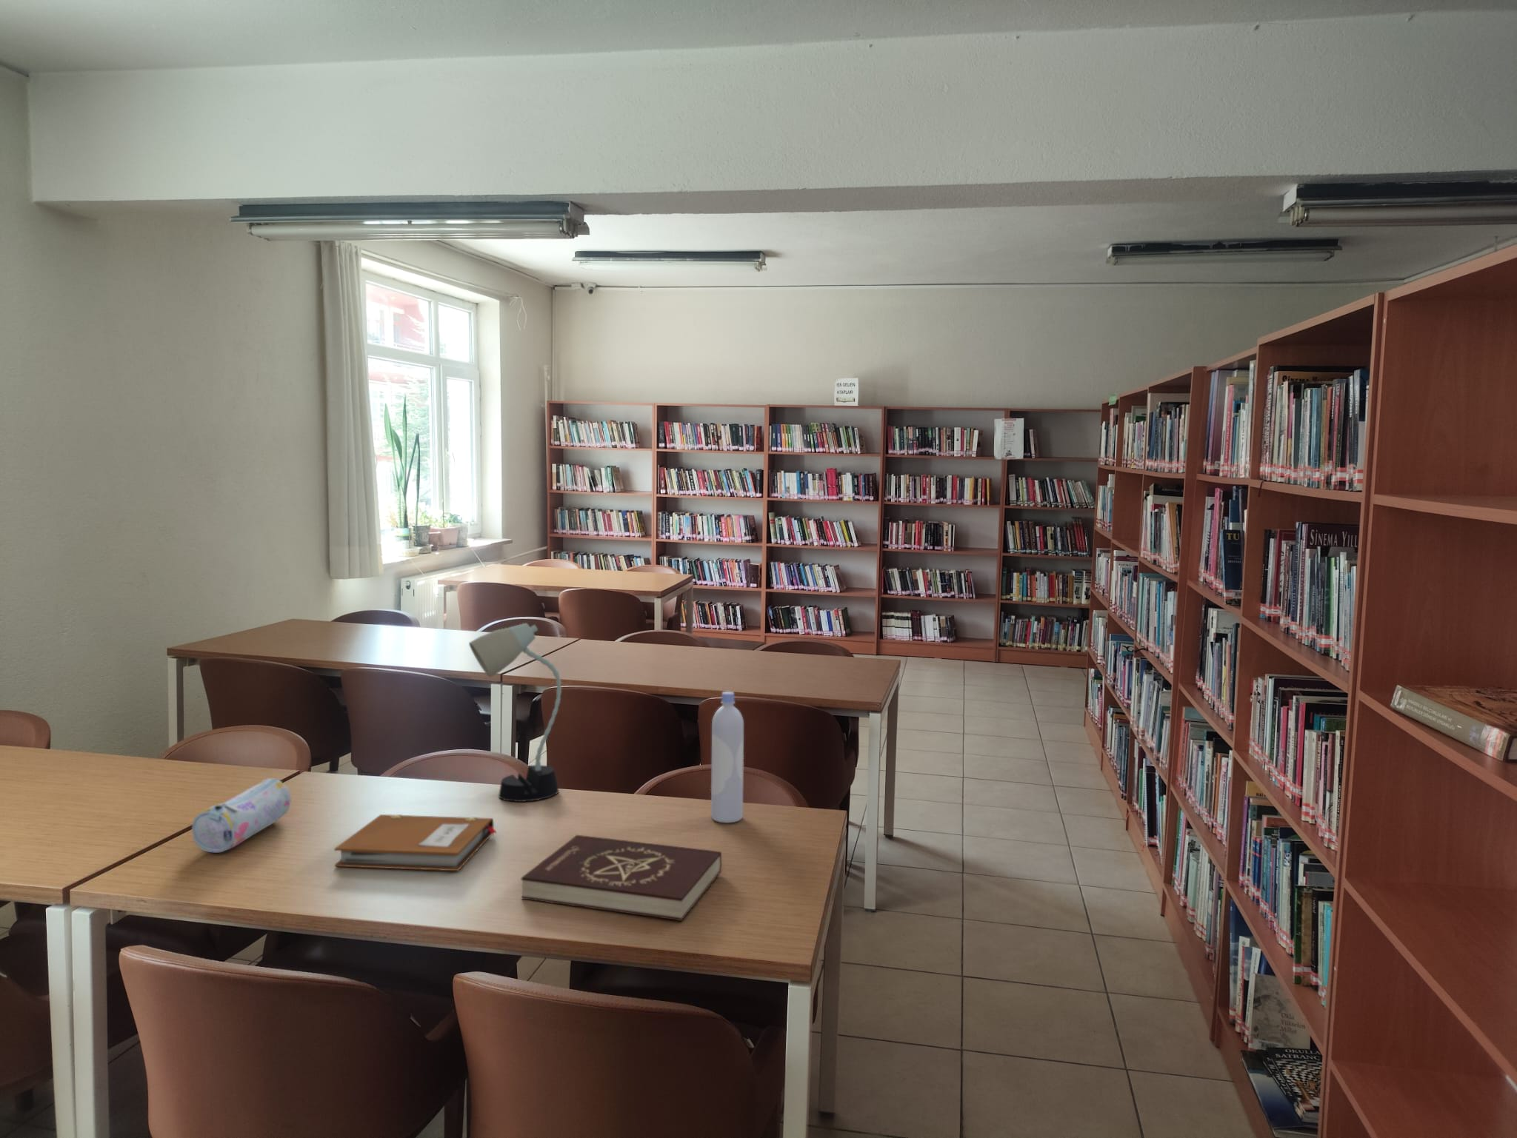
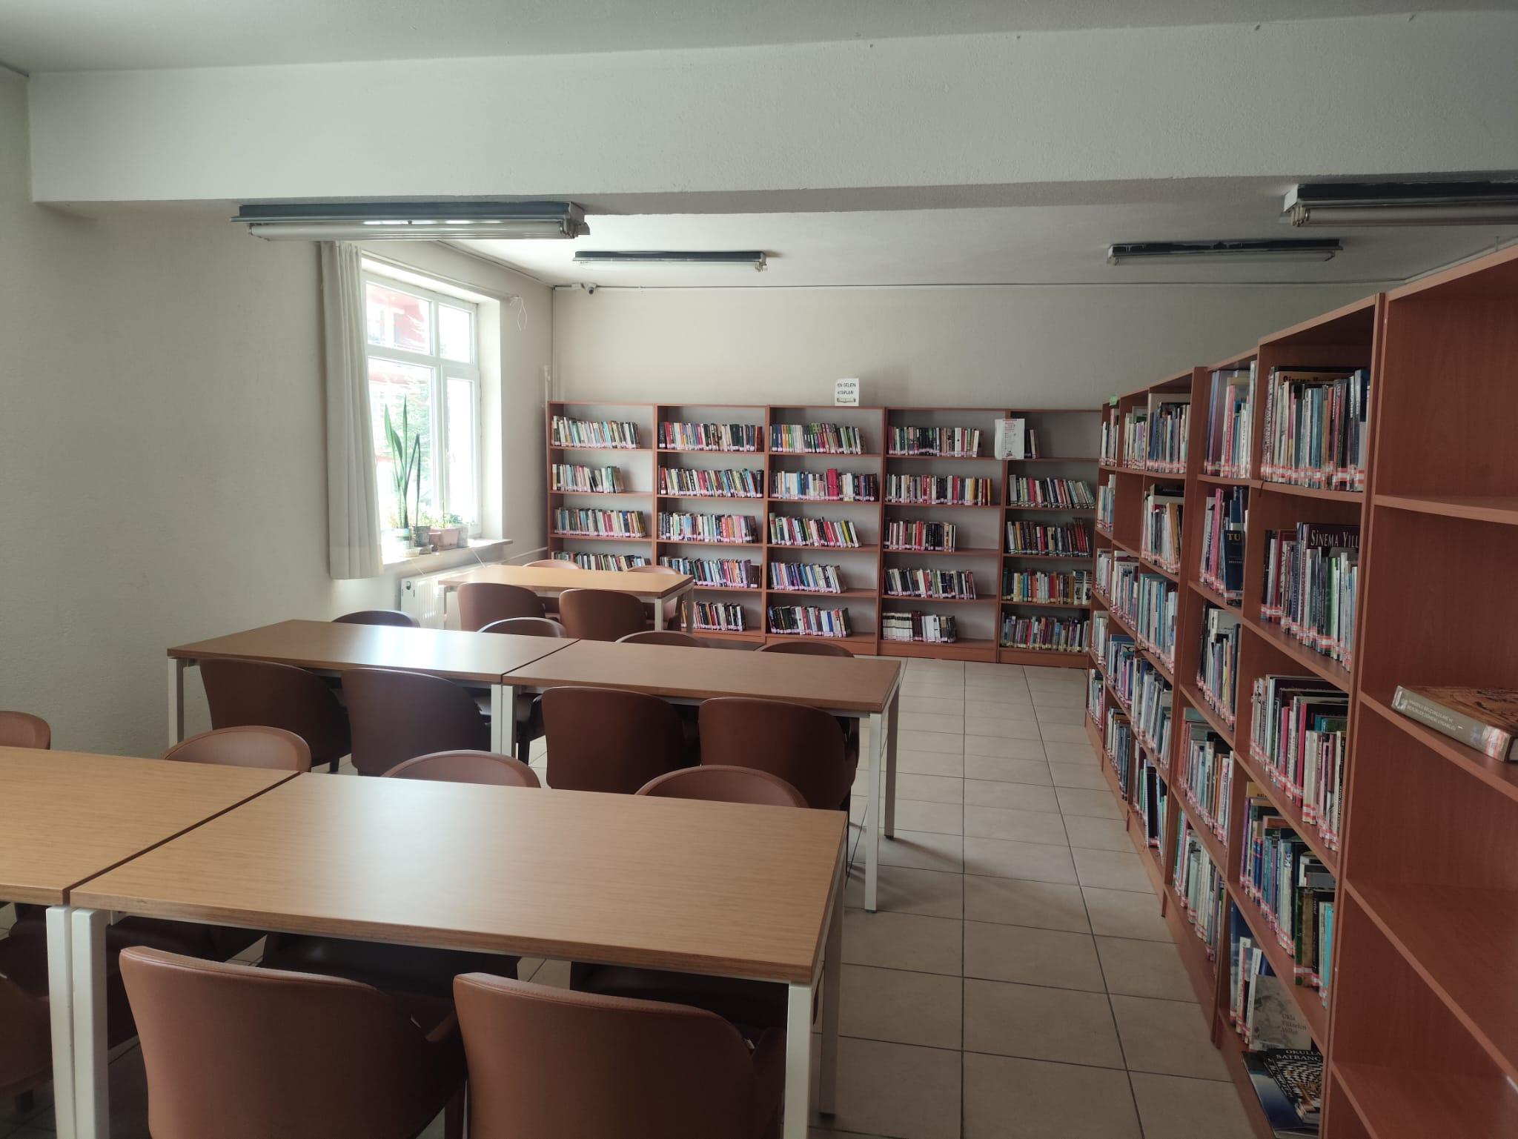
- pencil case (243, 813)
- notebook (422, 839)
- bottle (727, 755)
- book (625, 874)
- desk lamp (549, 721)
